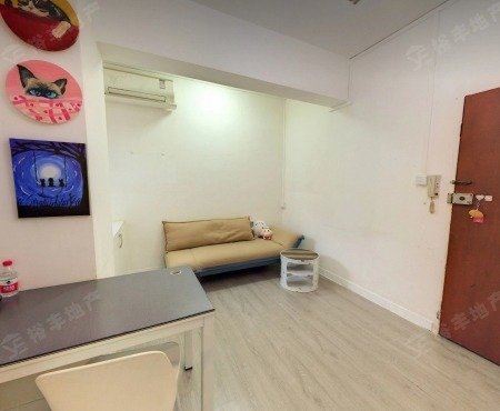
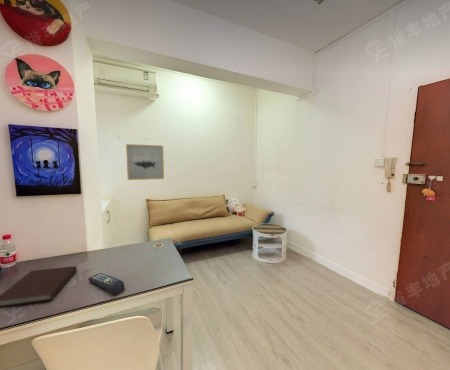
+ wall art (145, 162)
+ remote control (106, 282)
+ notebook (40, 284)
